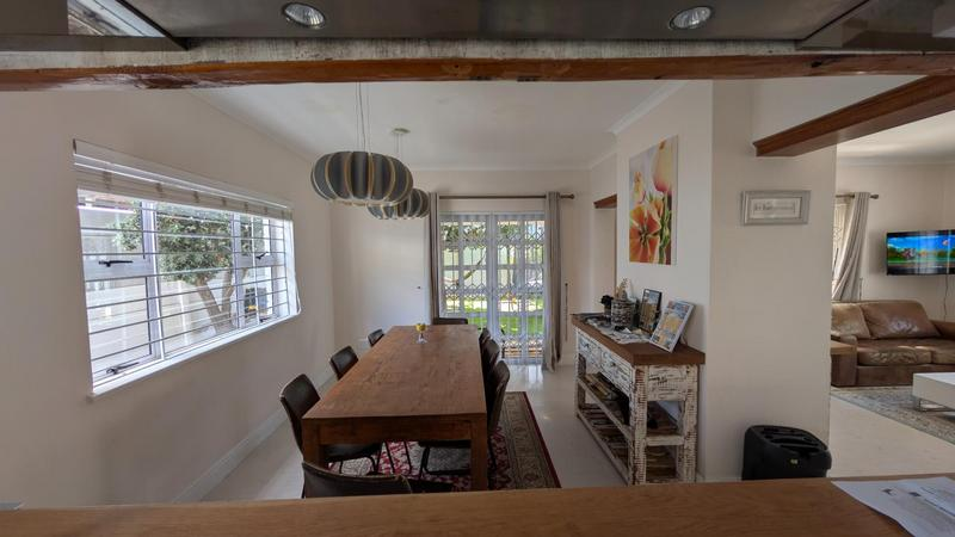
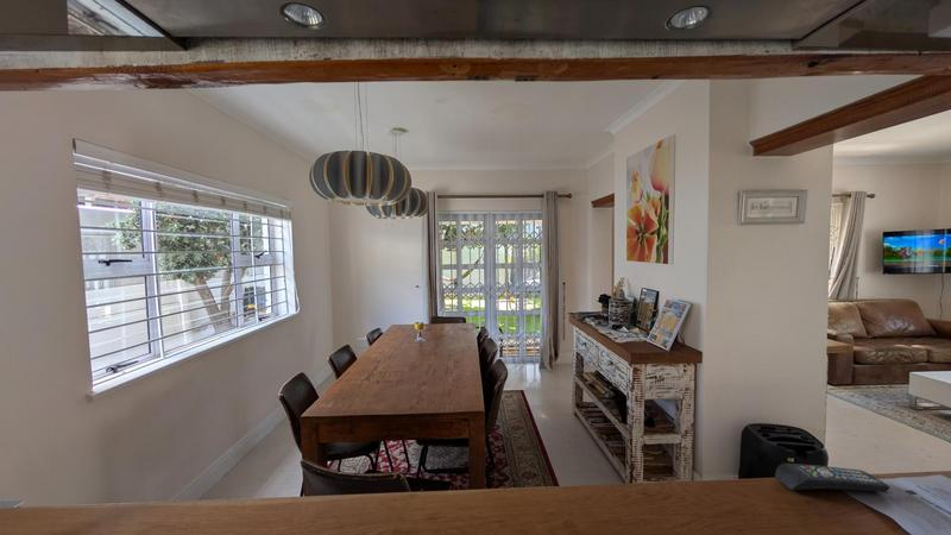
+ remote control (829, 478)
